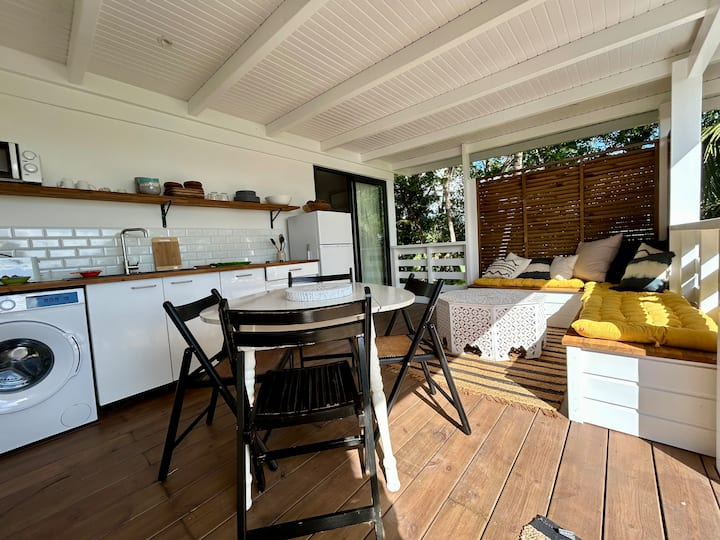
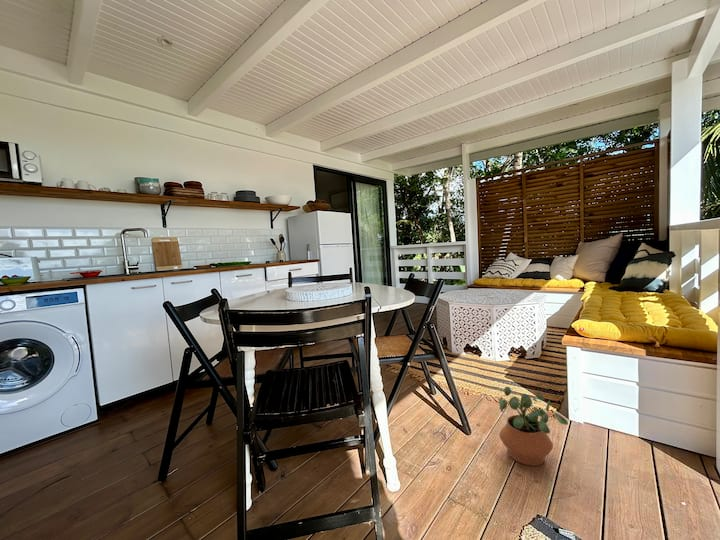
+ potted plant (531, 425)
